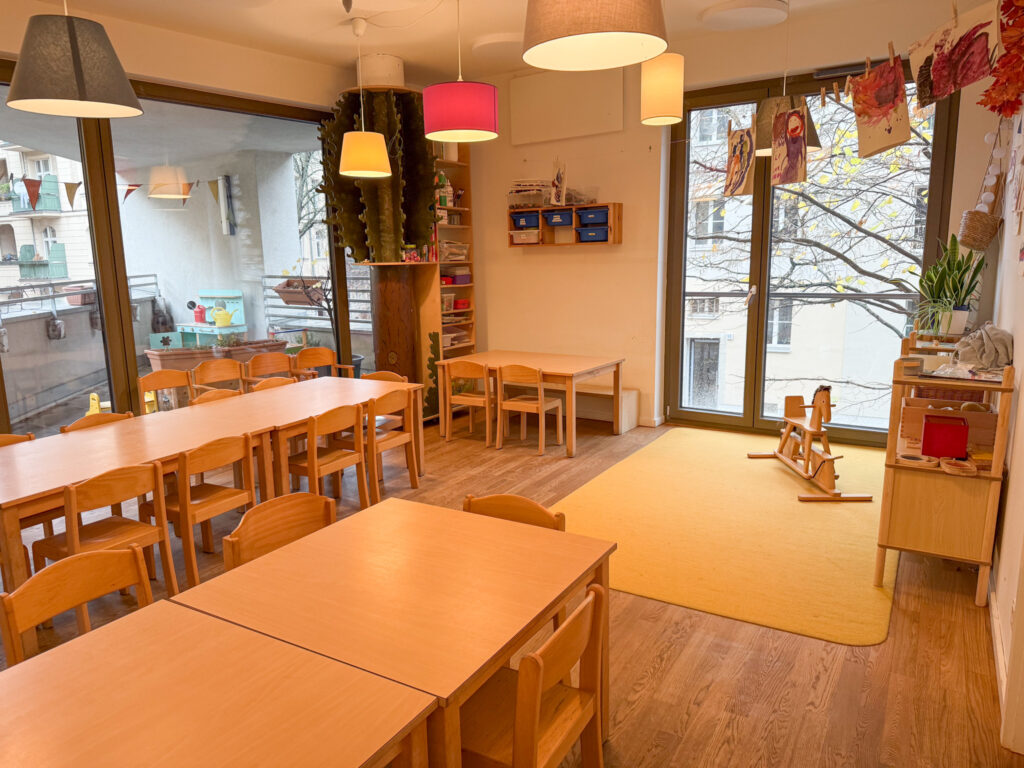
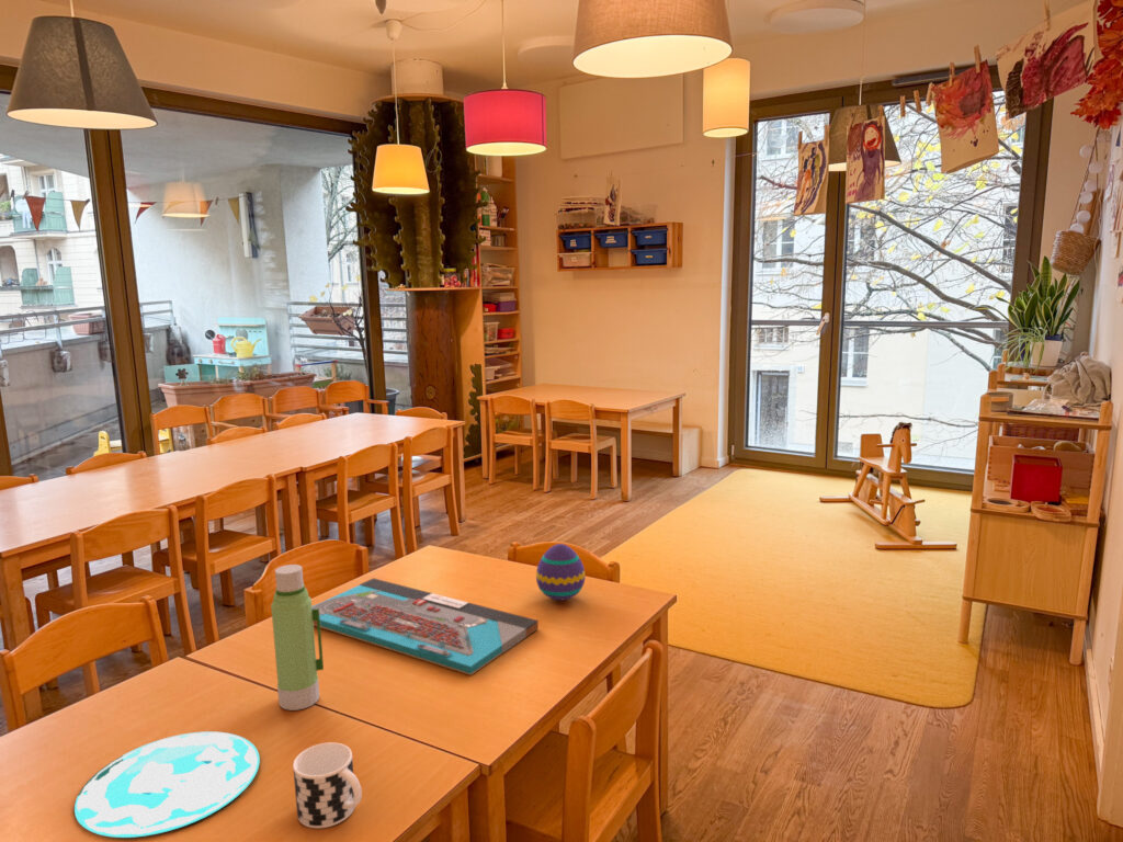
+ board game (416, 617)
+ cup (331, 787)
+ plate (170, 772)
+ water bottle (295, 635)
+ decorative egg (560, 571)
